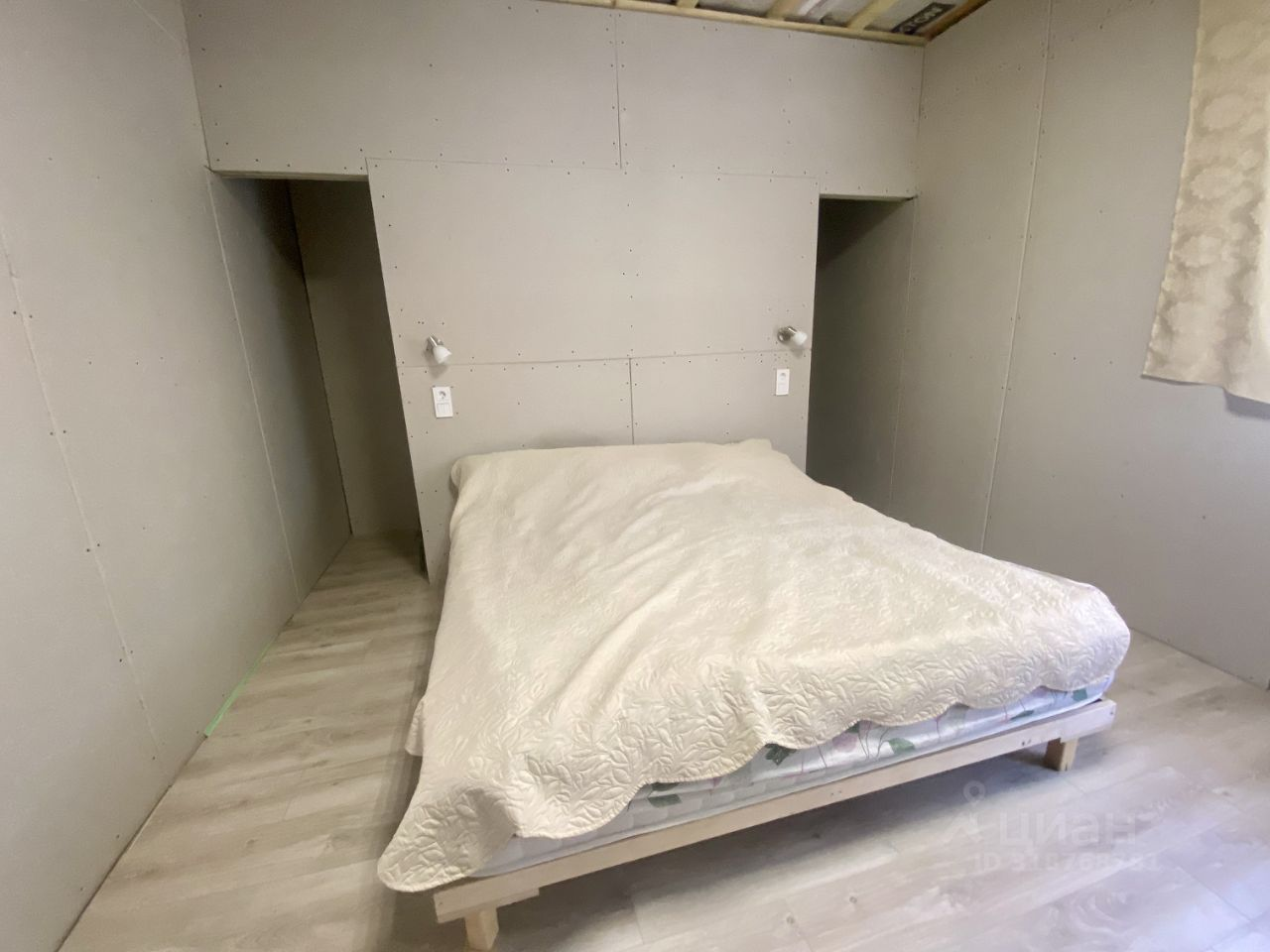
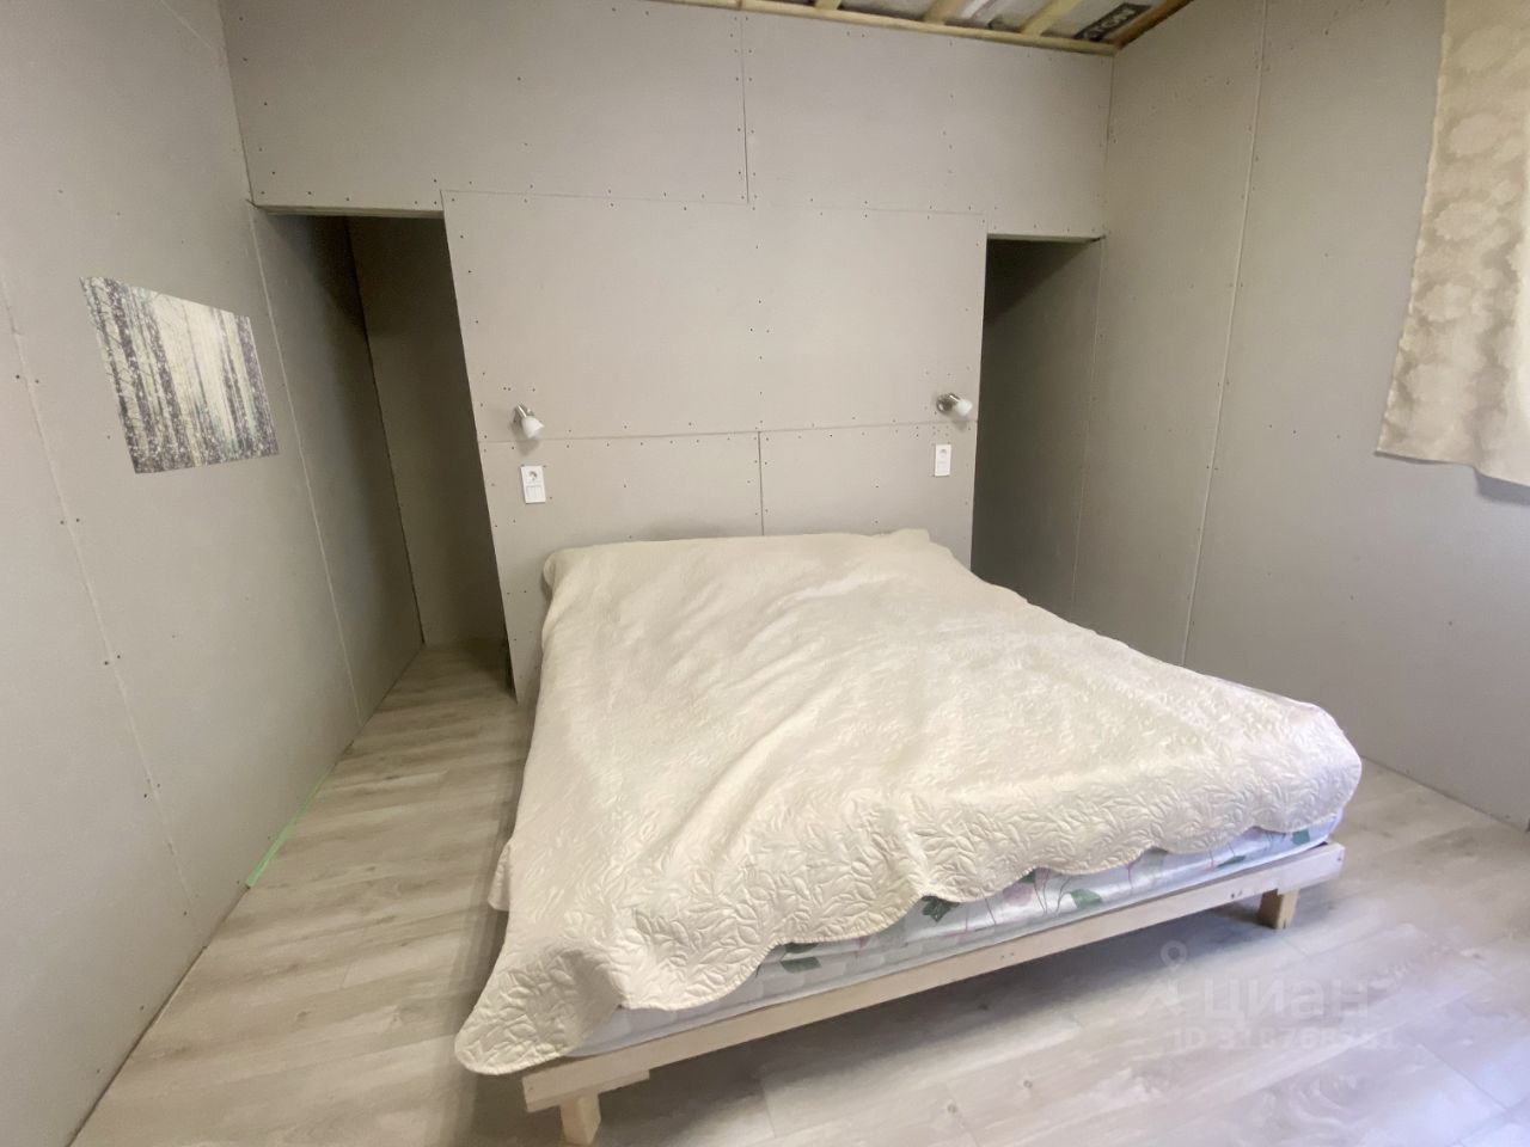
+ wall art (200, 383)
